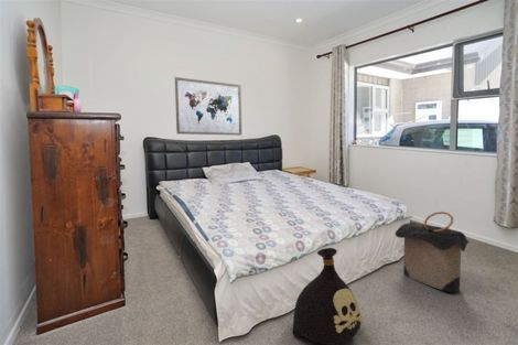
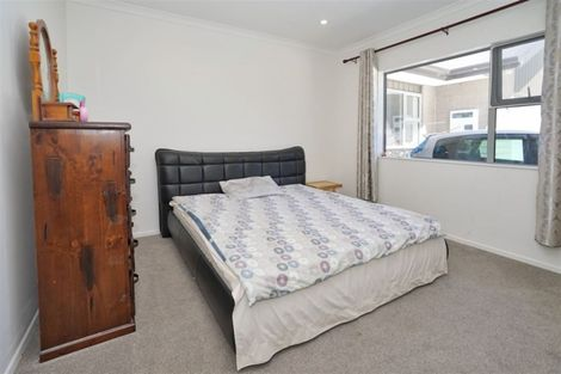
- laundry hamper (429, 246)
- wall art (211, 108)
- bag (327, 290)
